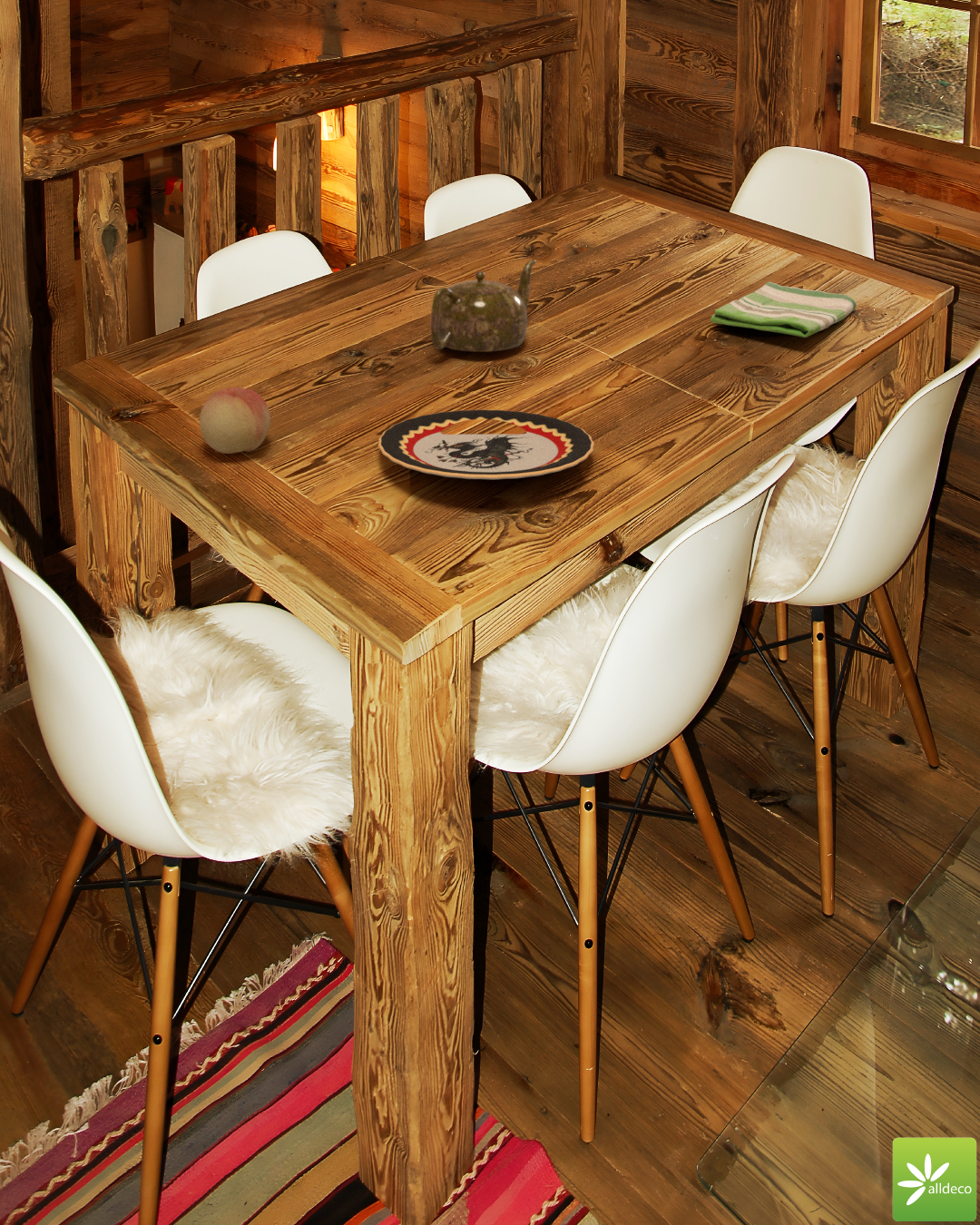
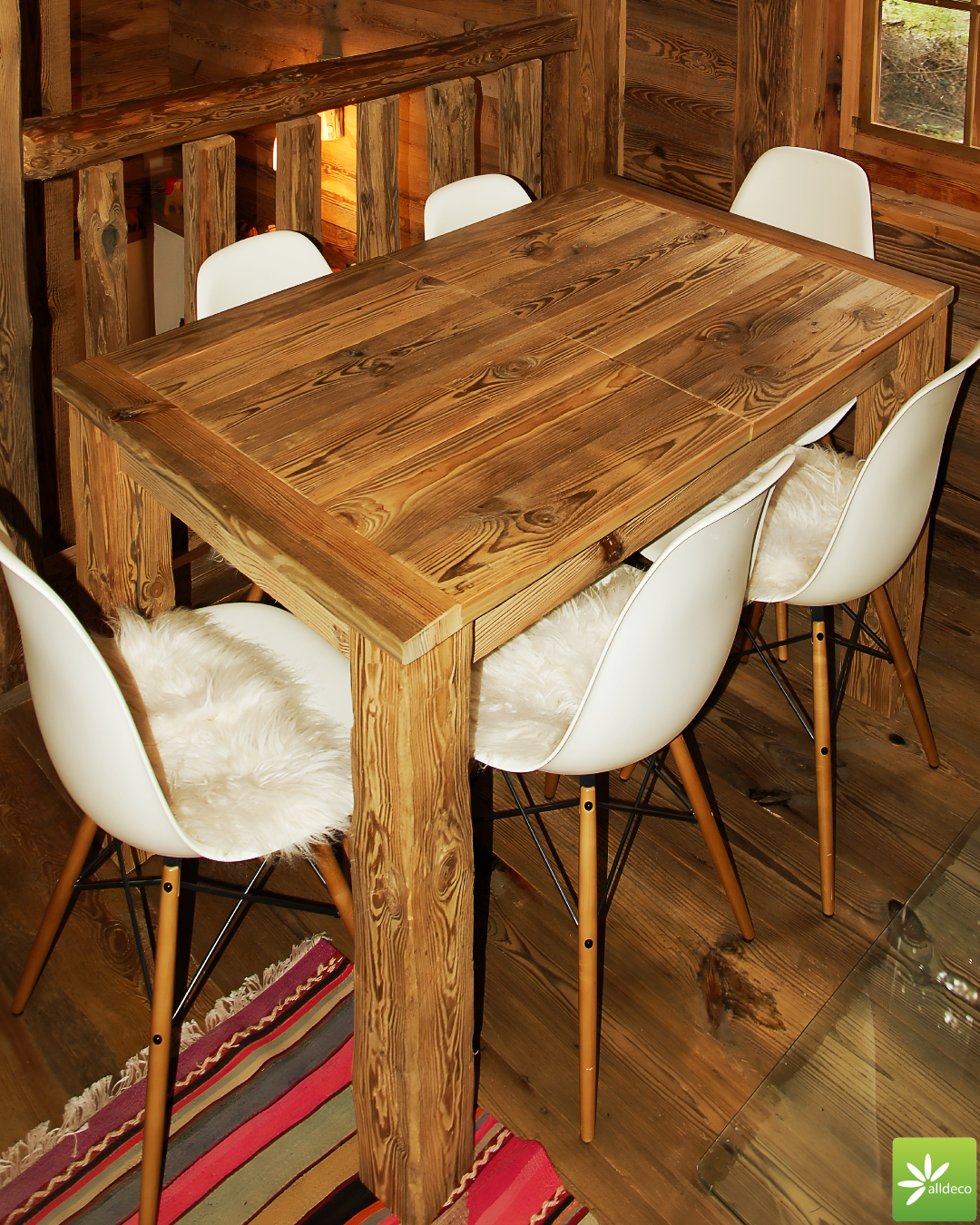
- dish towel (785, 308)
- teapot (485, 305)
- plate (485, 448)
- fruit (236, 421)
